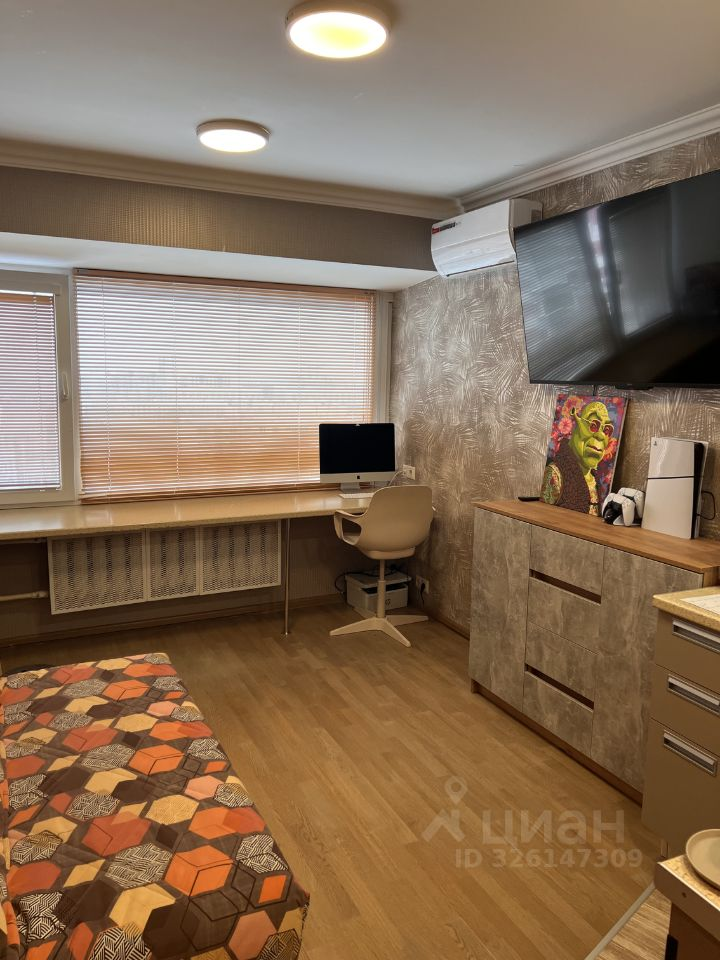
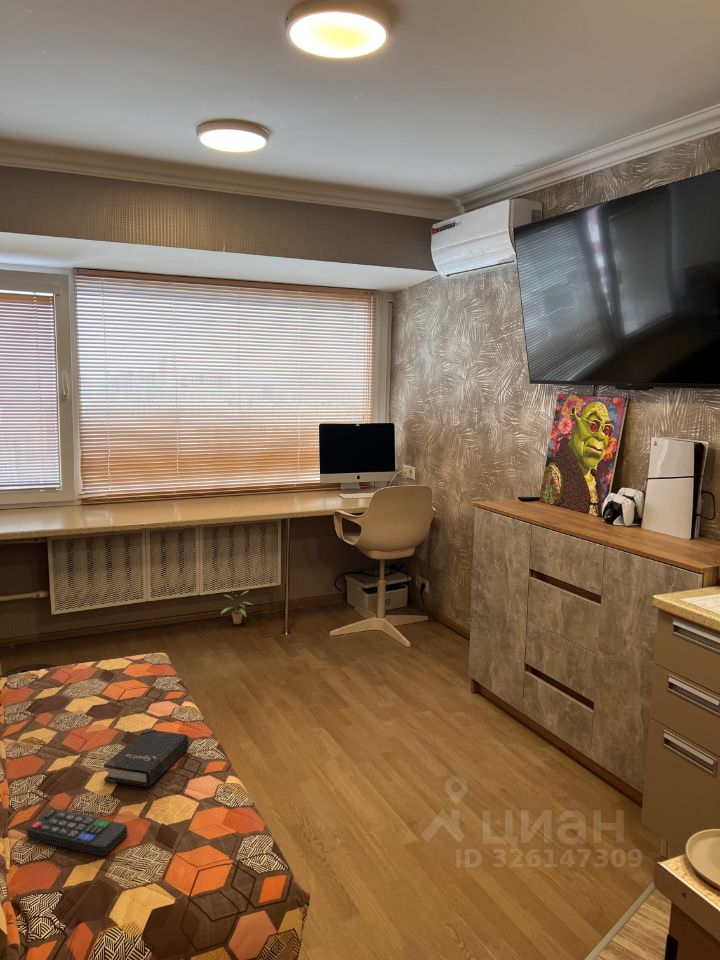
+ remote control (77, 830)
+ hardback book (148, 756)
+ potted plant (236, 603)
